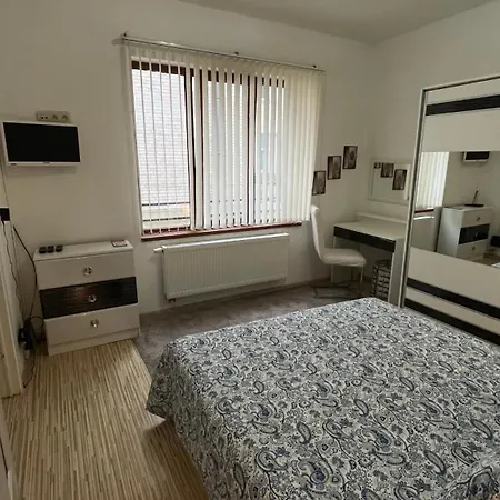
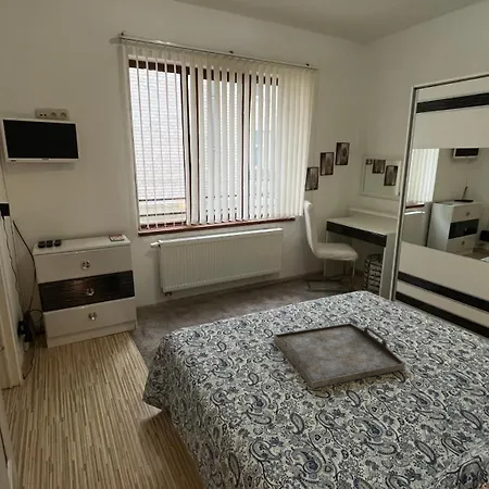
+ serving tray (334, 346)
